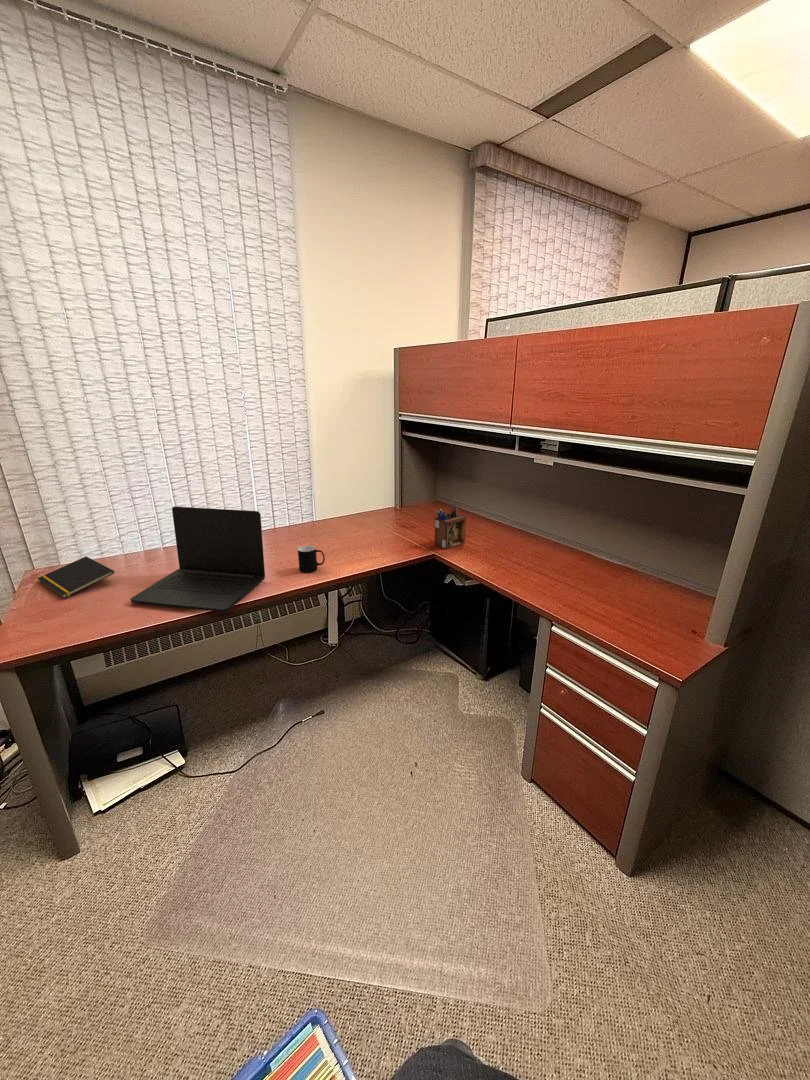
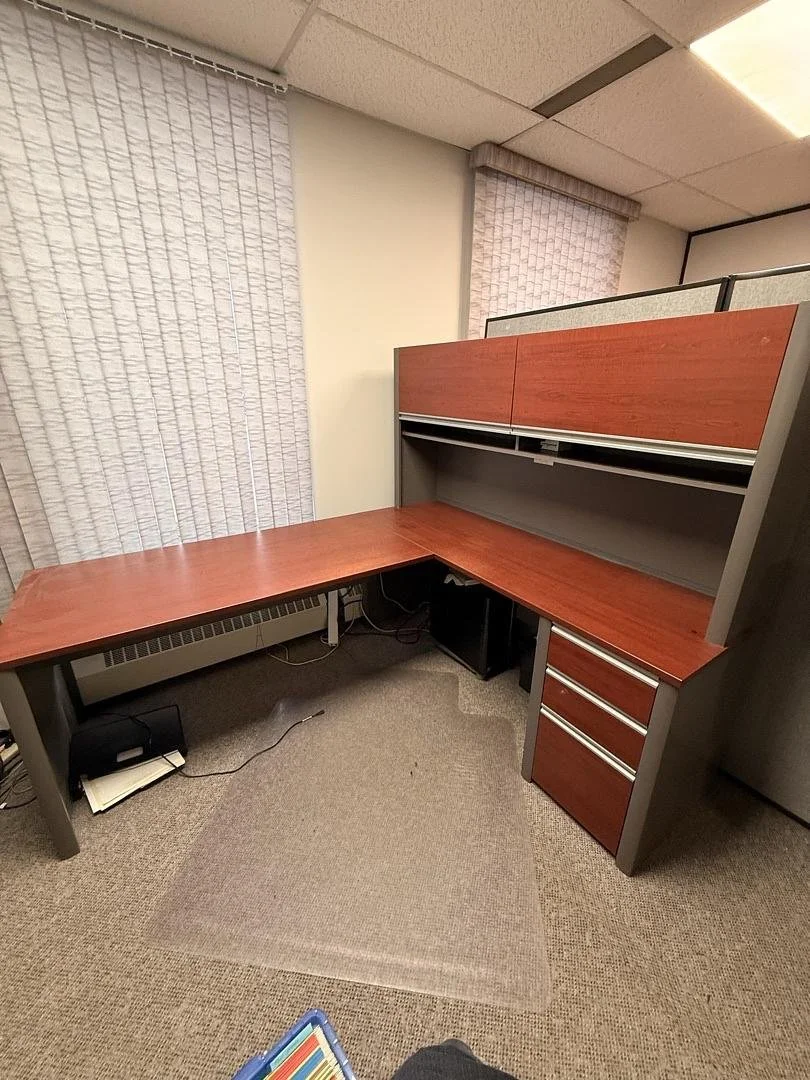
- notepad (75, 575)
- desk organizer (450, 525)
- laptop (197, 555)
- cup (311, 559)
